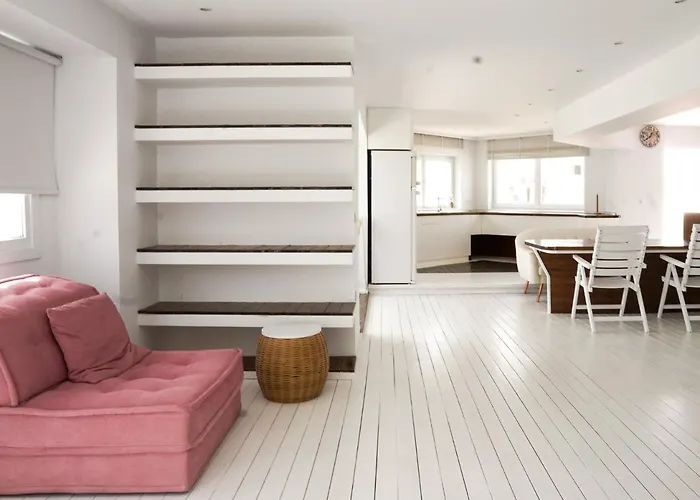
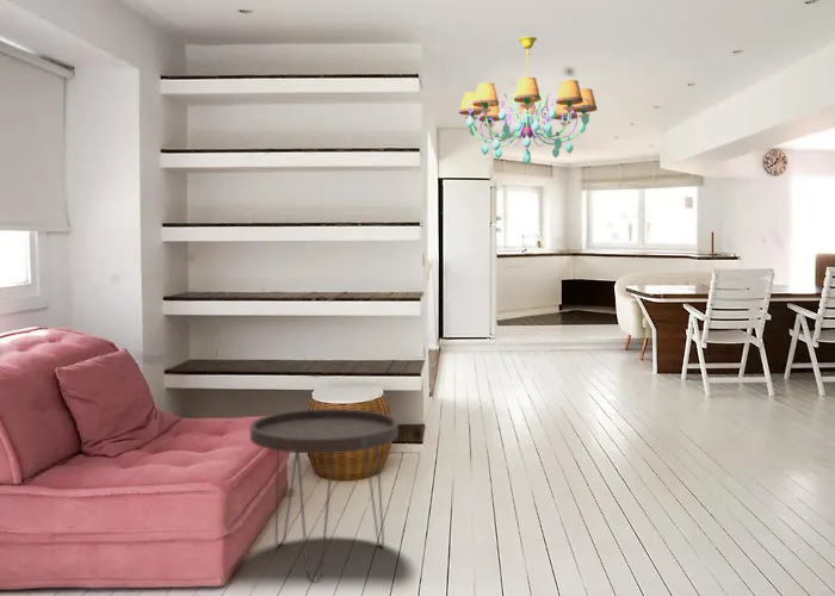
+ side table (327, 492)
+ chandelier (527, 103)
